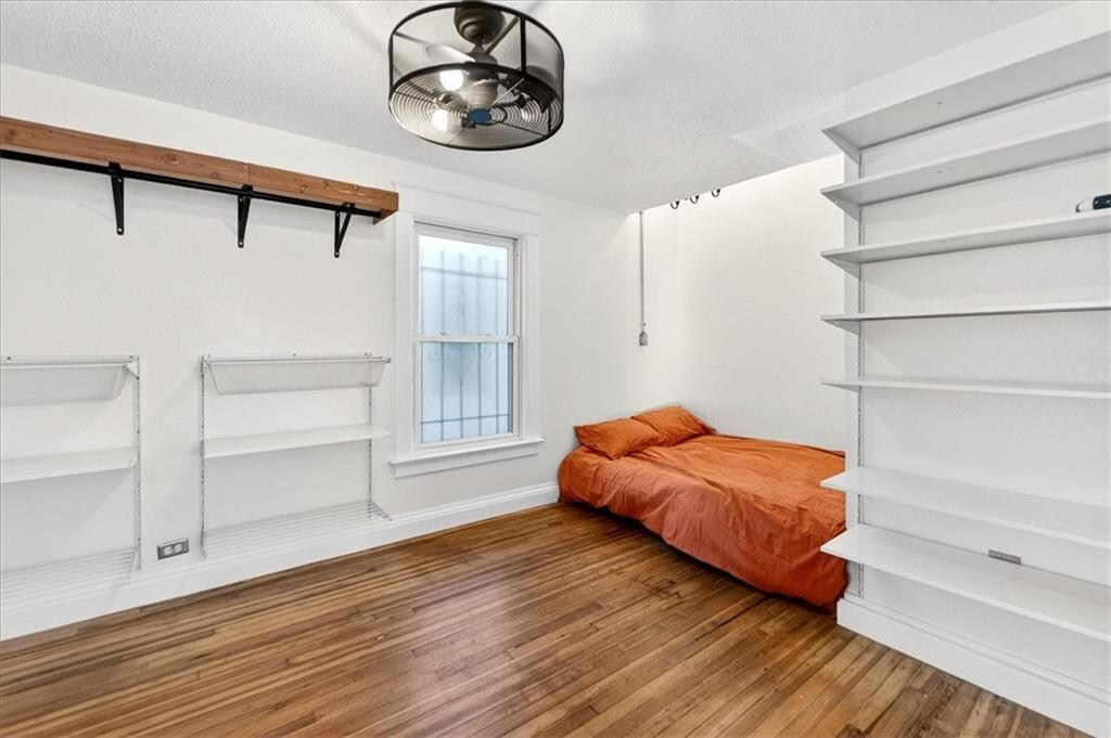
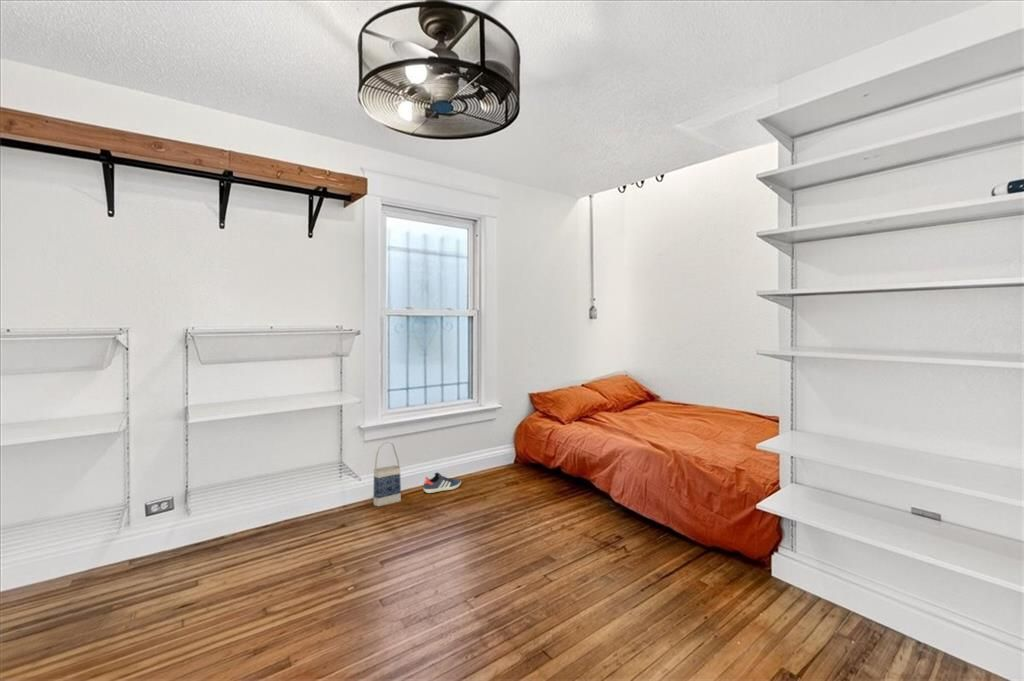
+ sneaker (443, 480)
+ bag (387, 471)
